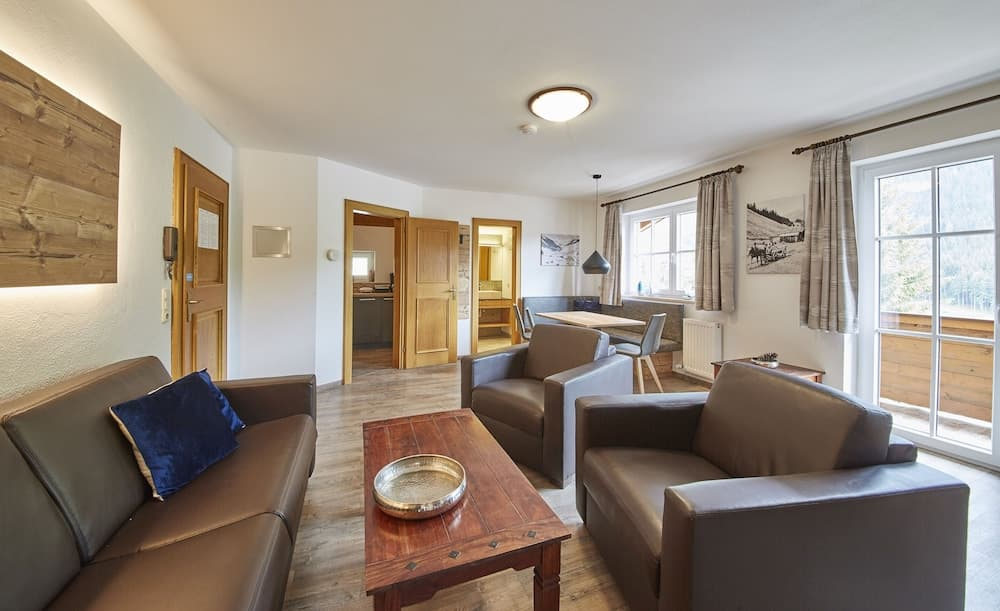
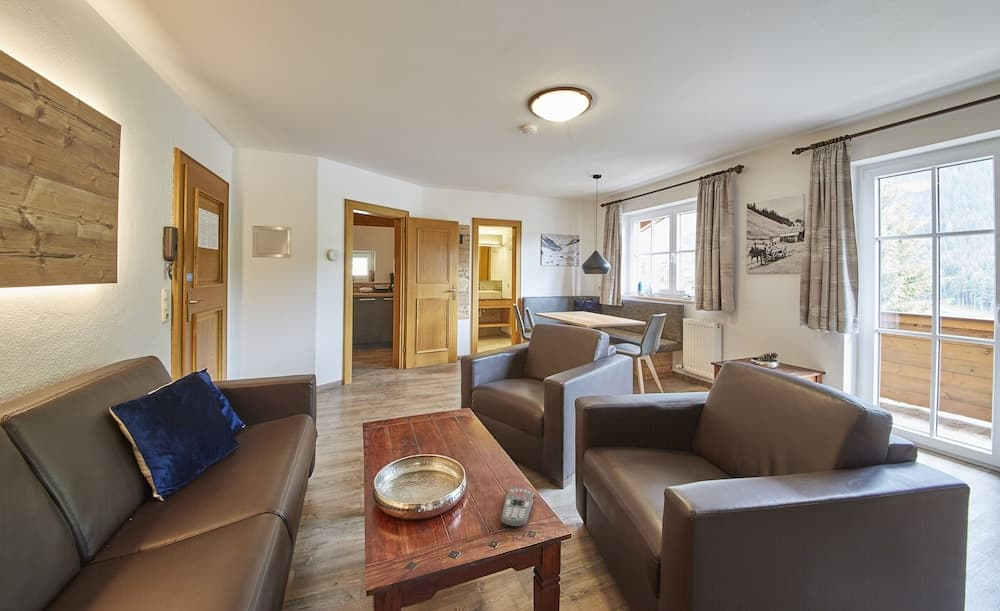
+ remote control (517, 506)
